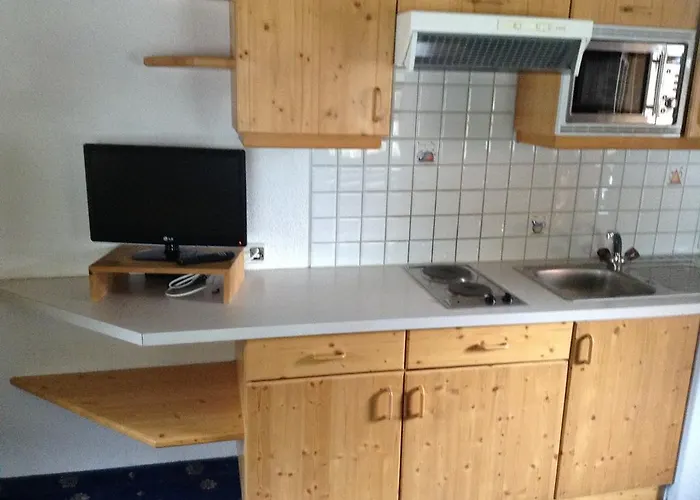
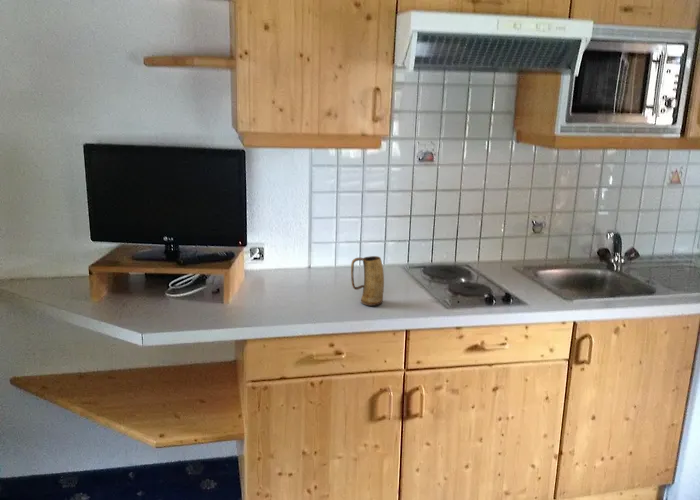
+ mug (367, 280)
